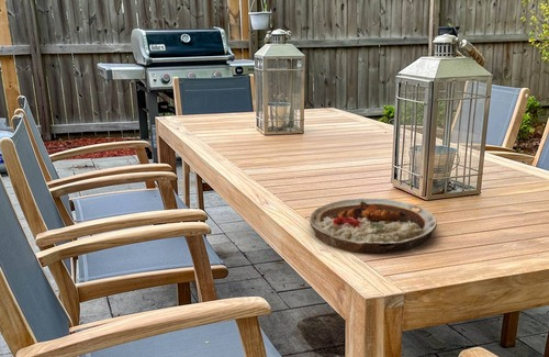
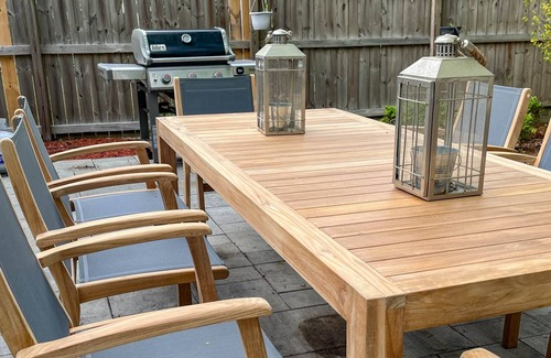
- plate (371, 219)
